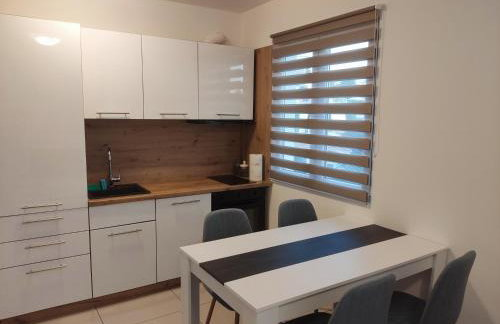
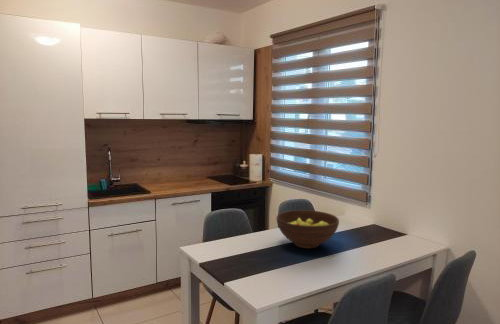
+ fruit bowl (306, 231)
